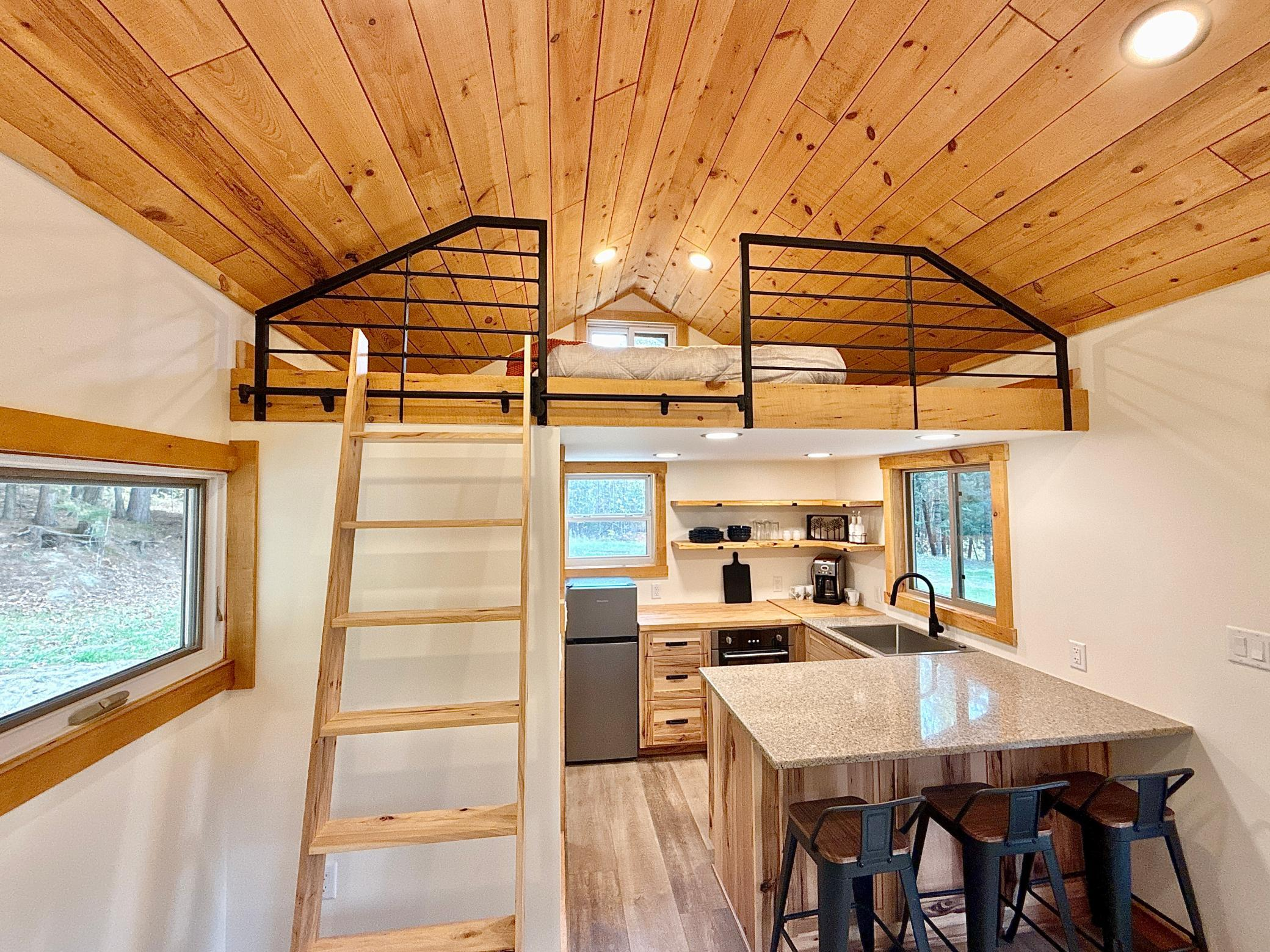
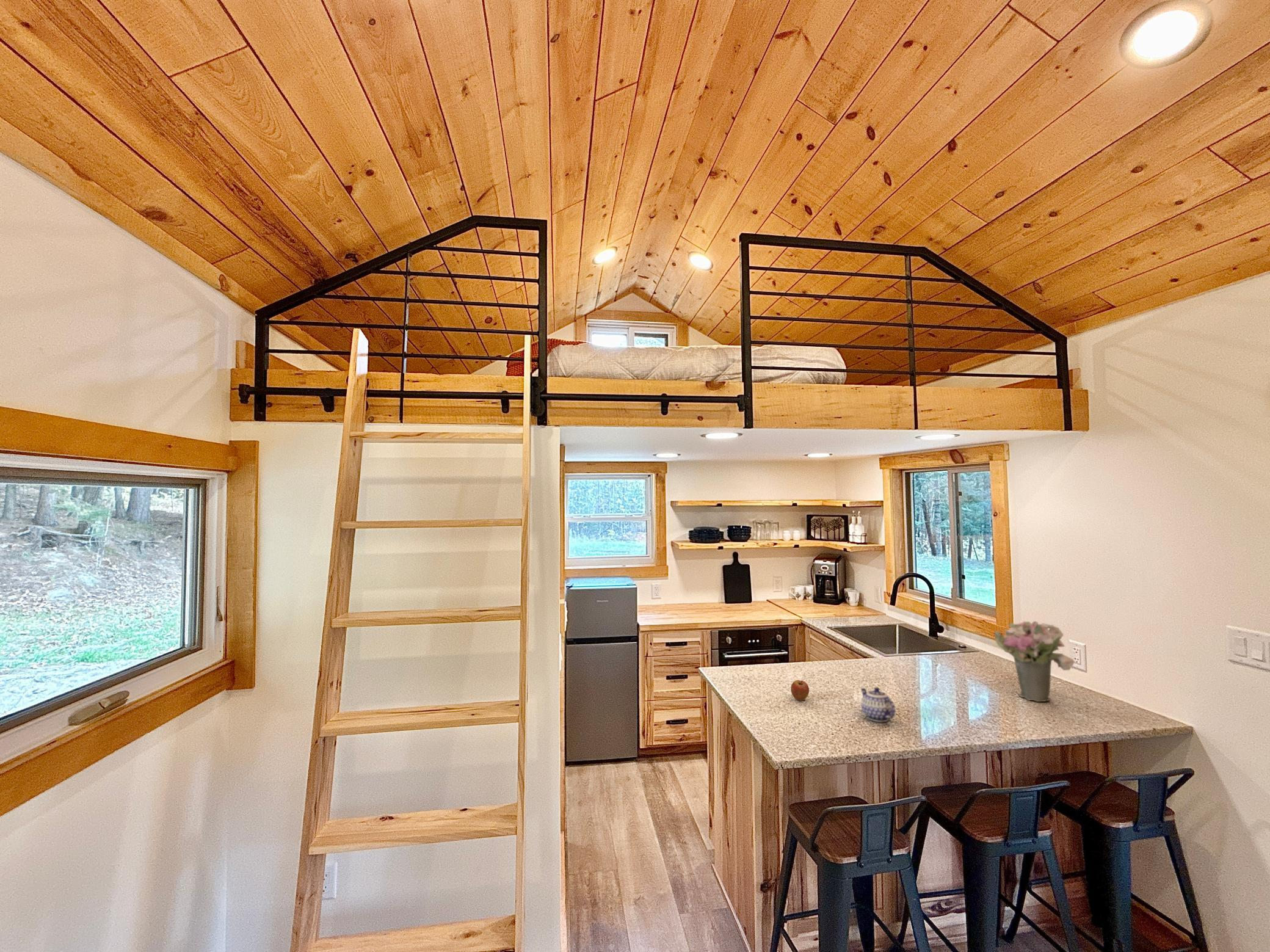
+ flower bouquet (1035, 659)
+ fruit (800, 689)
+ teapot (877, 703)
